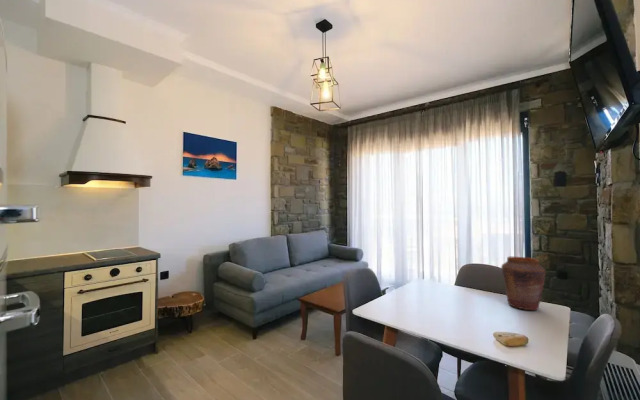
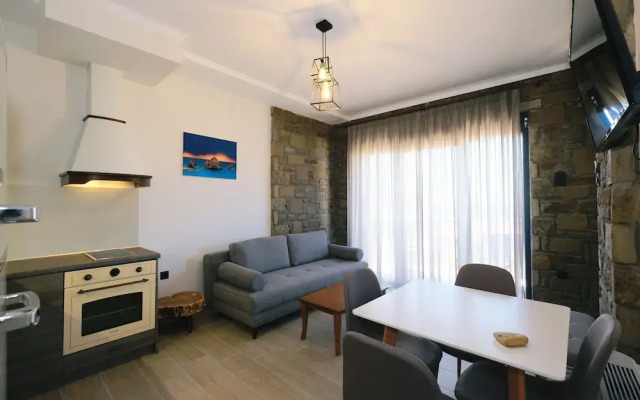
- vase (522, 282)
